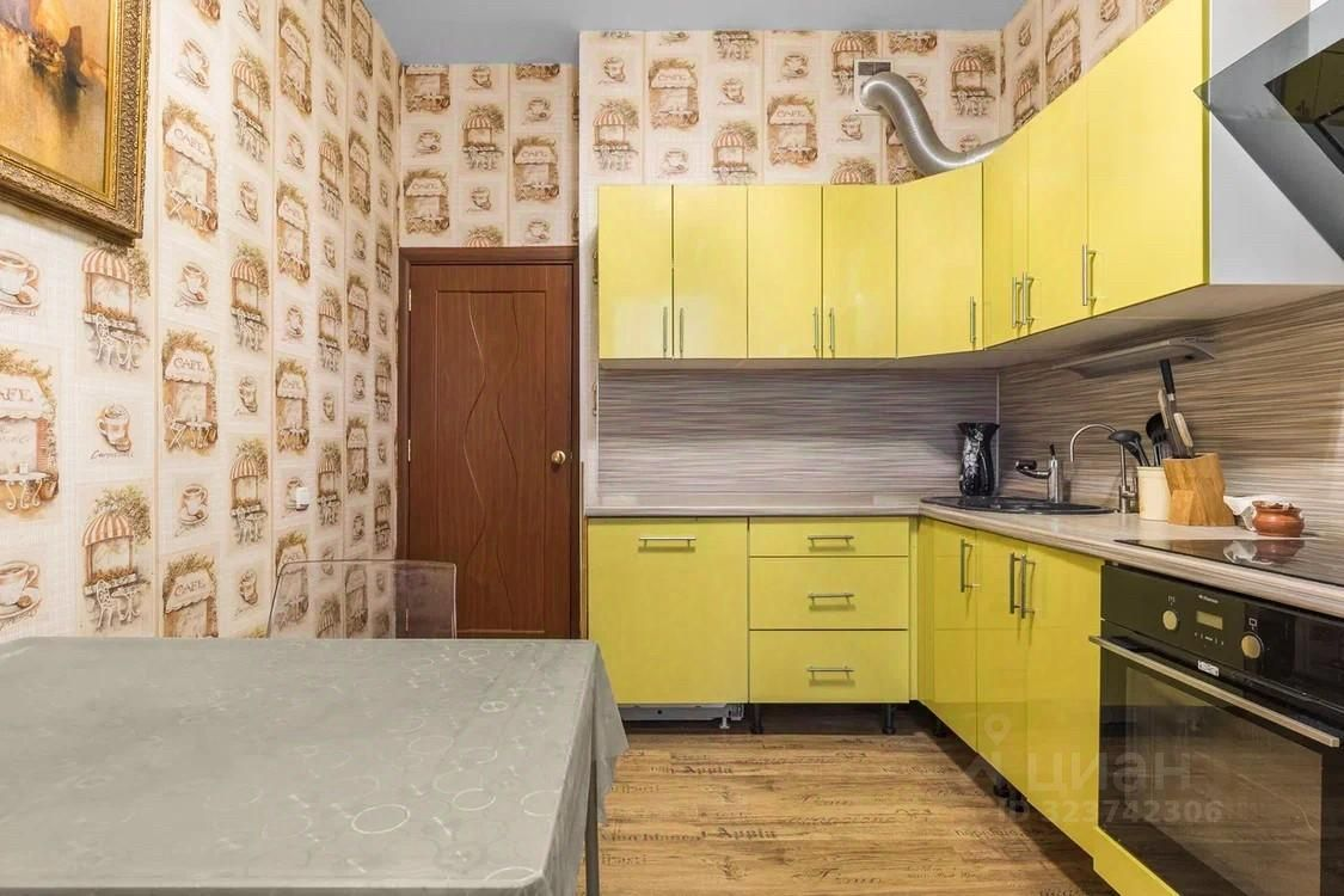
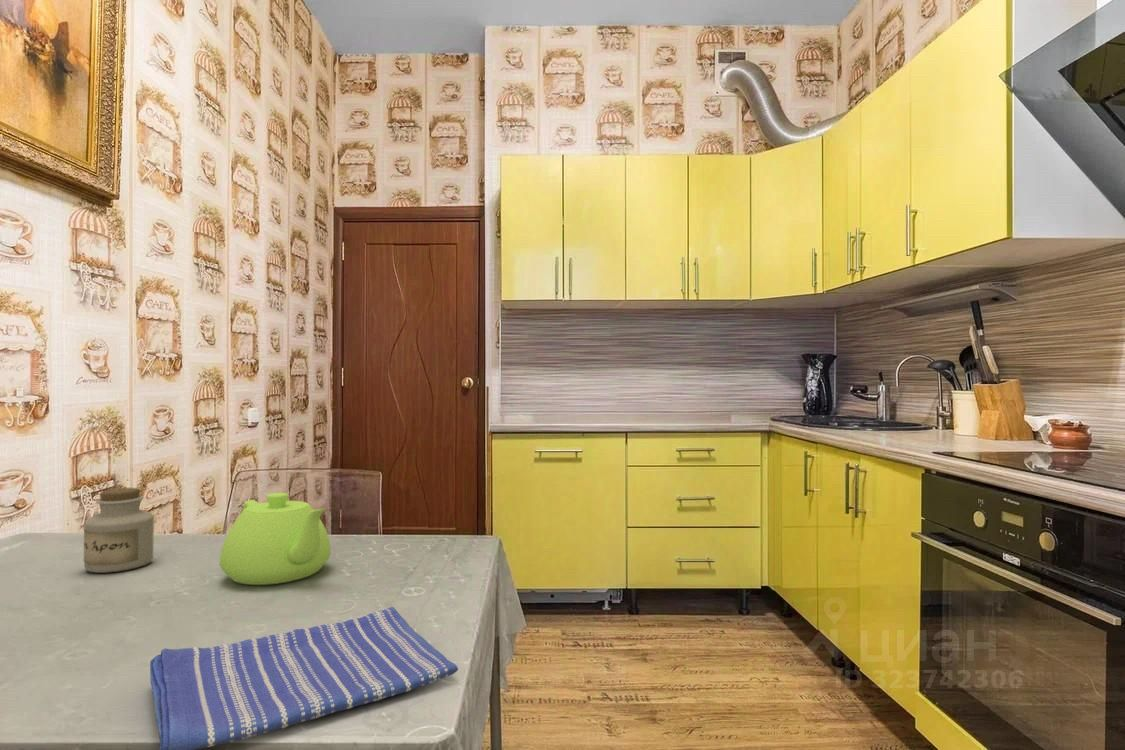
+ jar (119, 527)
+ teapot (280, 534)
+ dish towel (303, 665)
